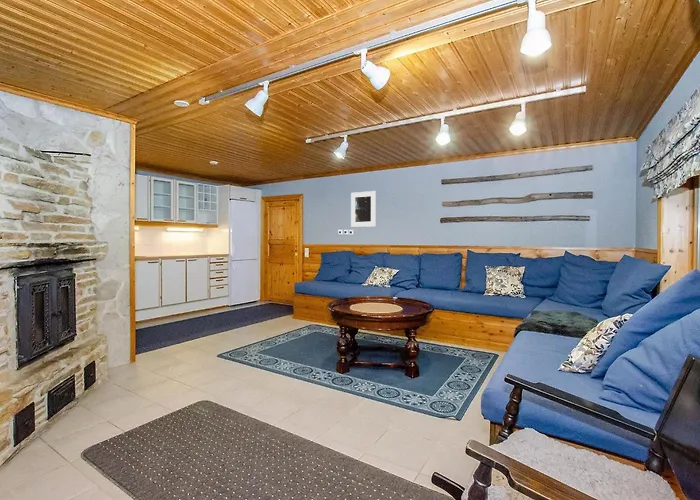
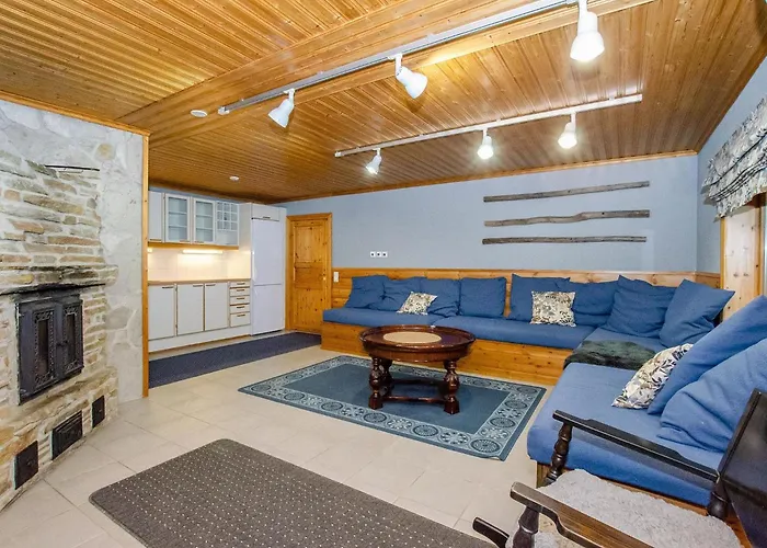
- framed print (363, 209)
